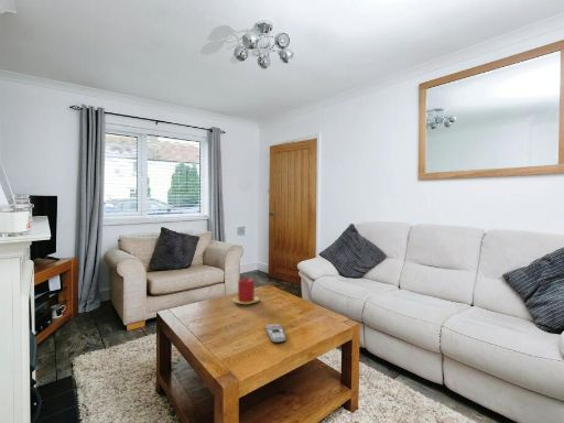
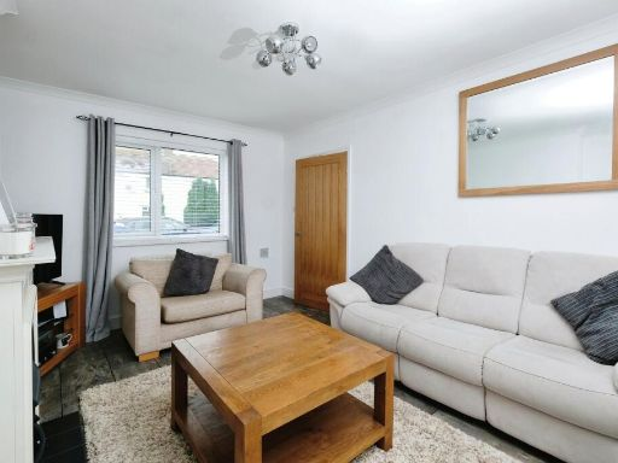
- remote control (275, 333)
- candle (246, 290)
